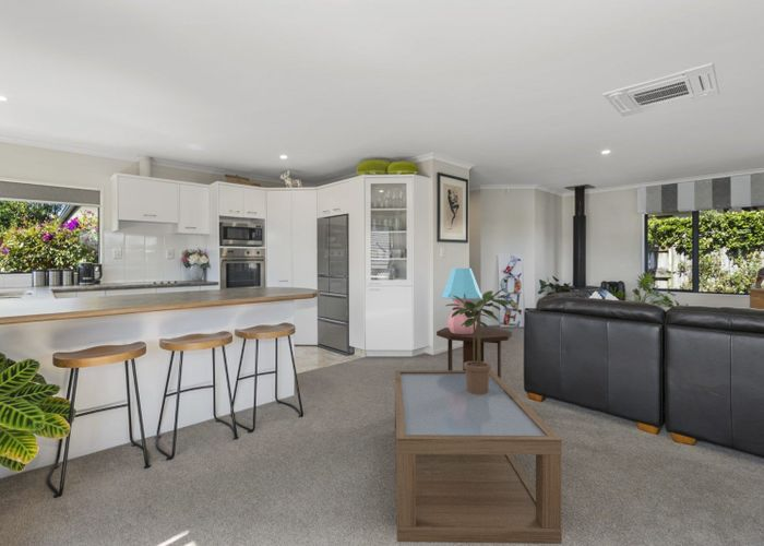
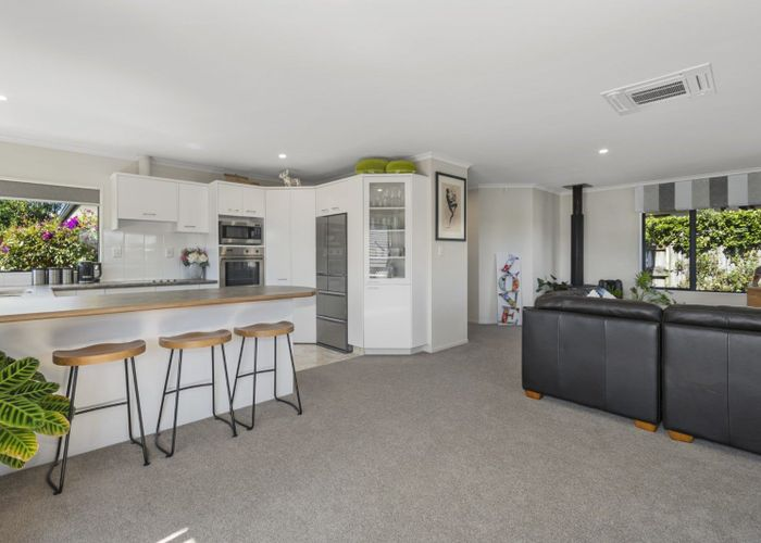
- coffee table (456, 435)
- table lamp (462, 299)
- side table (465, 369)
- potted plant (478, 335)
